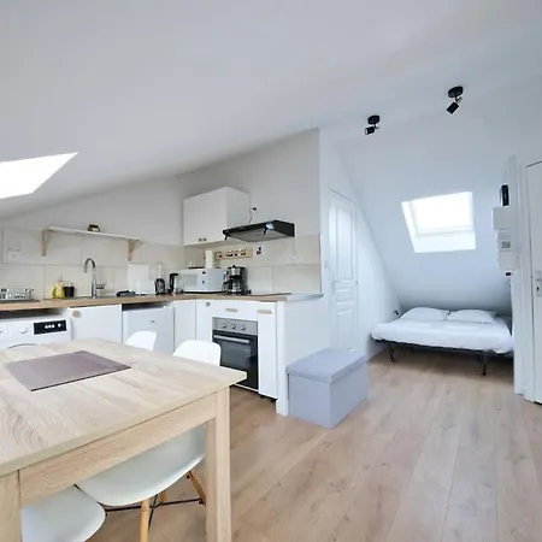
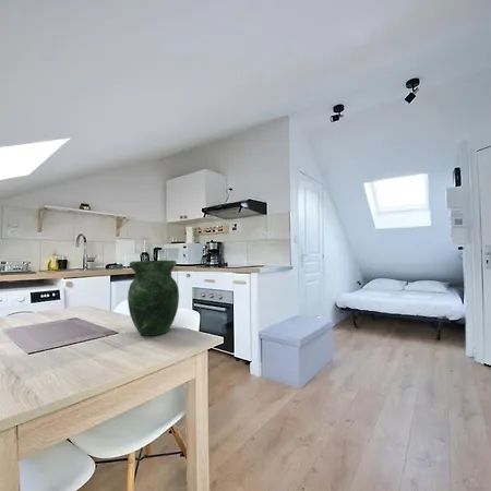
+ vase (154, 296)
